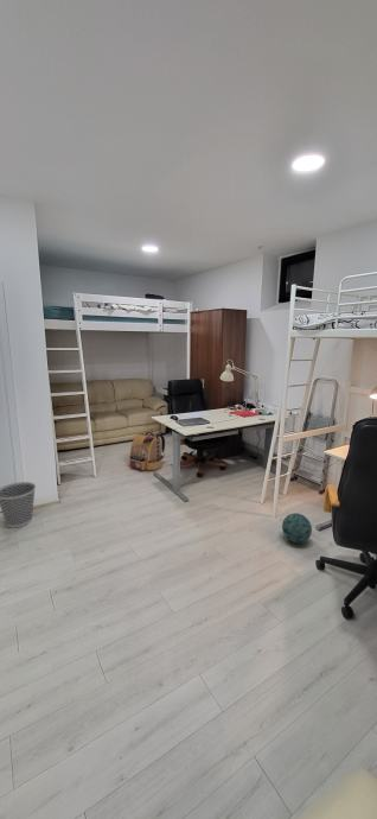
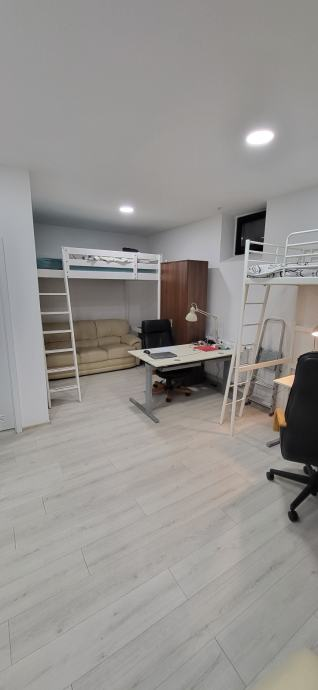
- wastebasket (18, 504)
- ball (296, 527)
- backpack (147, 447)
